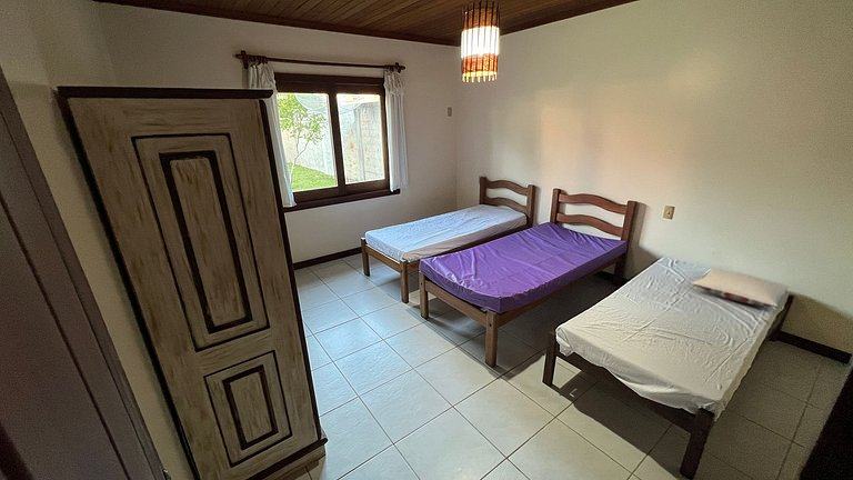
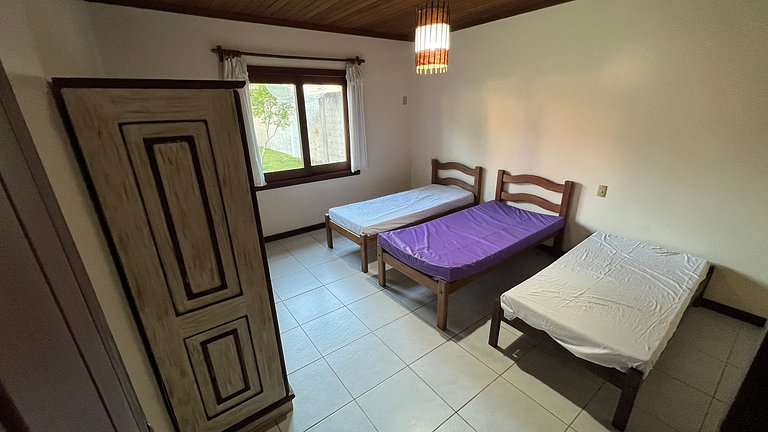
- pillow (740, 284)
